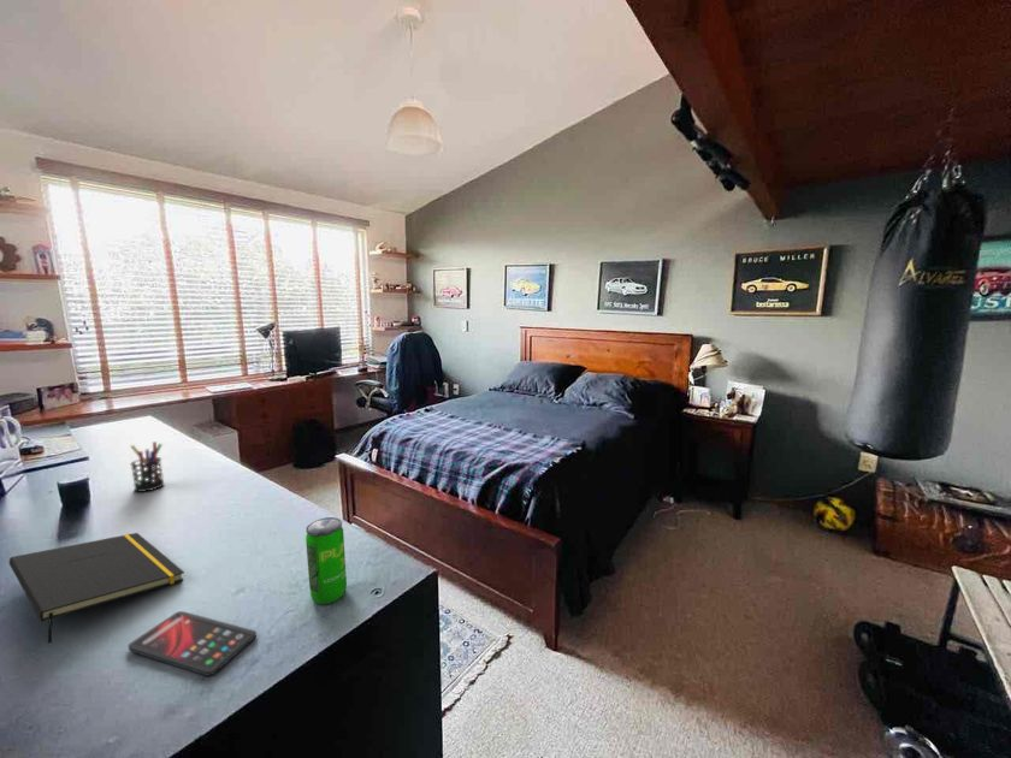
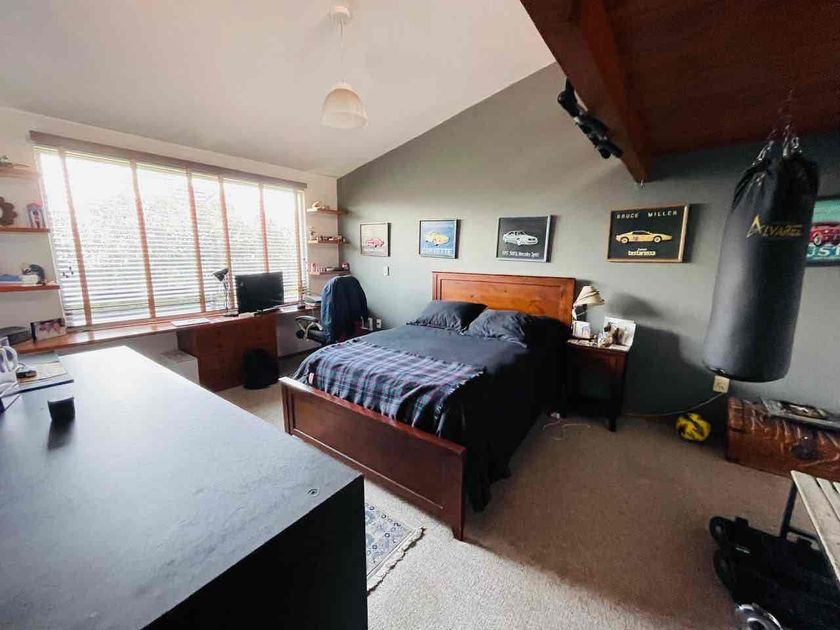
- notepad (97, 568)
- pen holder (149, 463)
- beverage can (326, 559)
- smartphone (193, 640)
